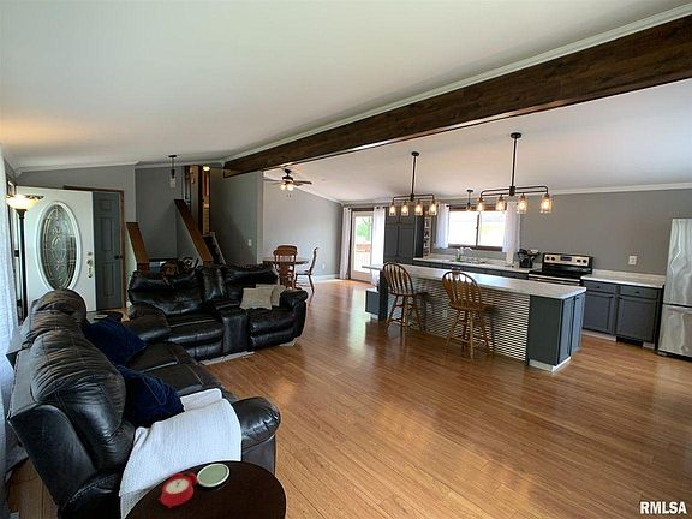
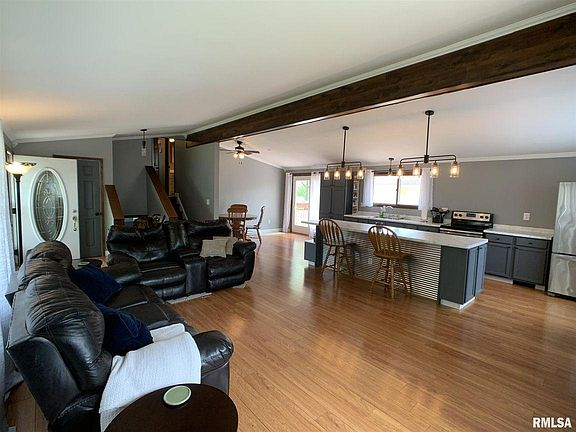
- alarm clock (179, 487)
